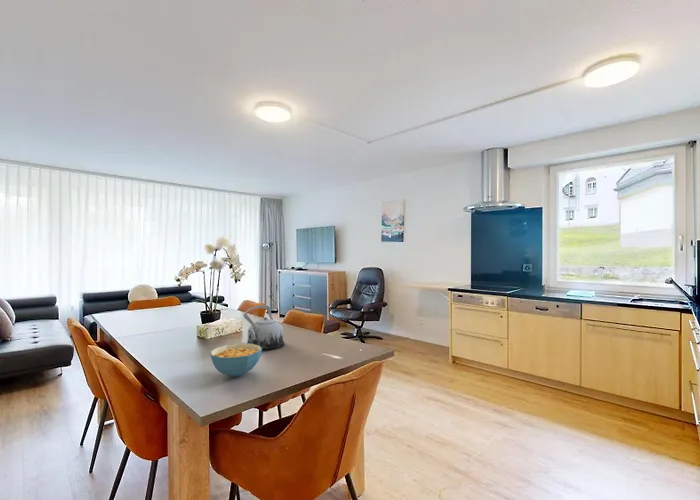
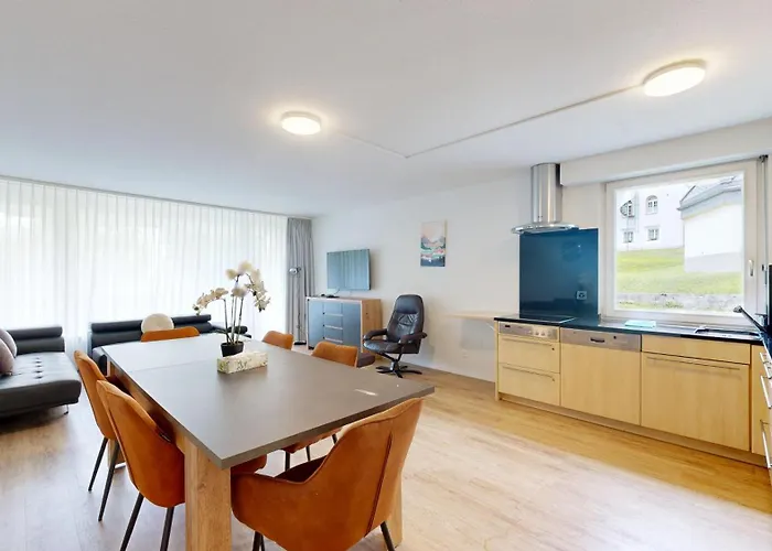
- cereal bowl (236, 362)
- teapot (263, 326)
